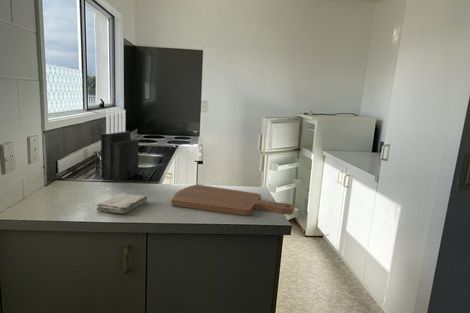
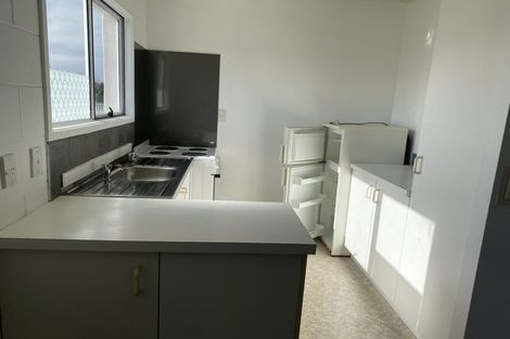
- knife block (122, 144)
- washcloth (122, 202)
- cutting board (224, 199)
